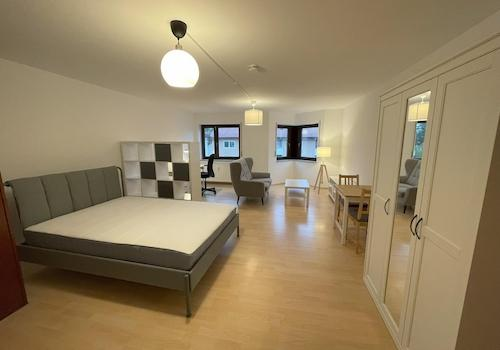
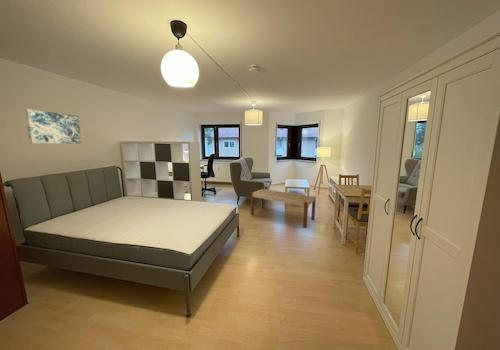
+ bench (284, 202)
+ wall art (56, 128)
